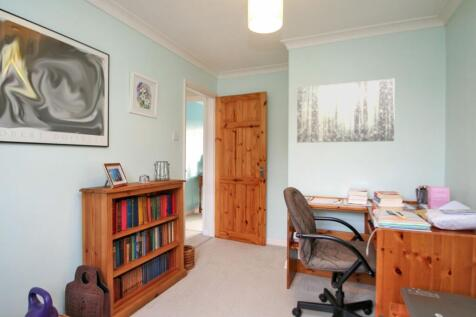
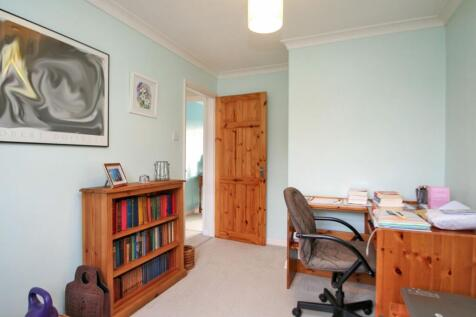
- wall art (342, 112)
